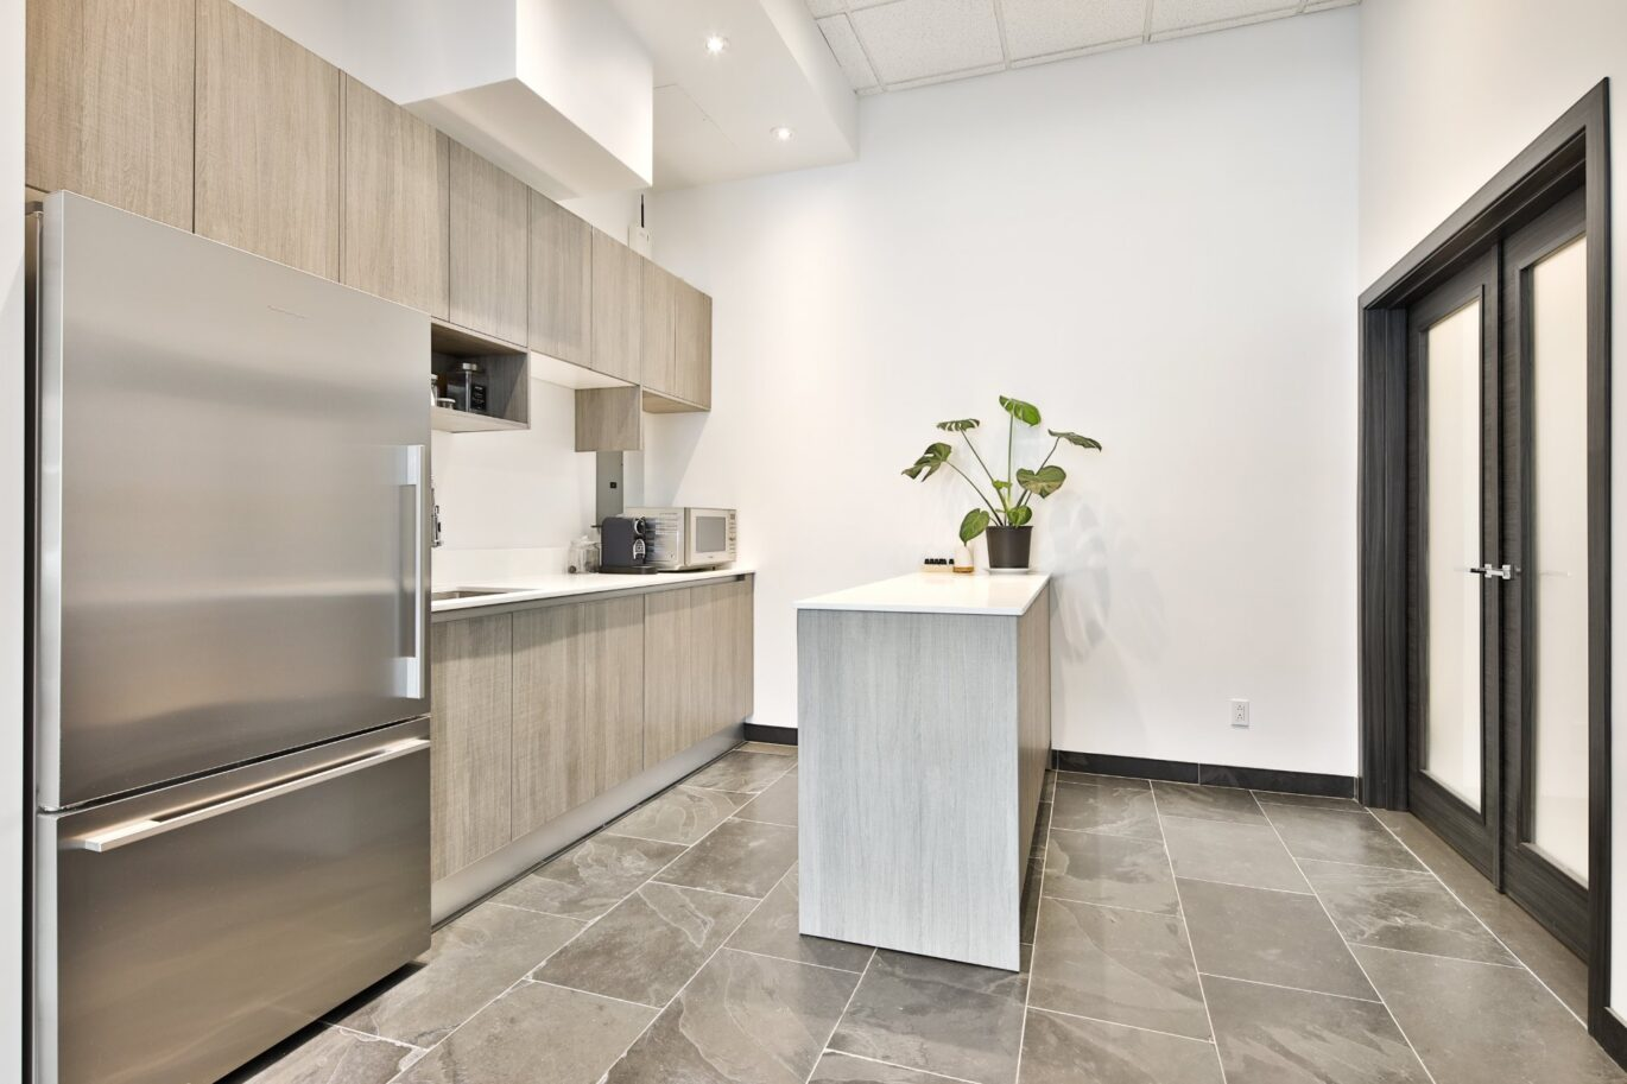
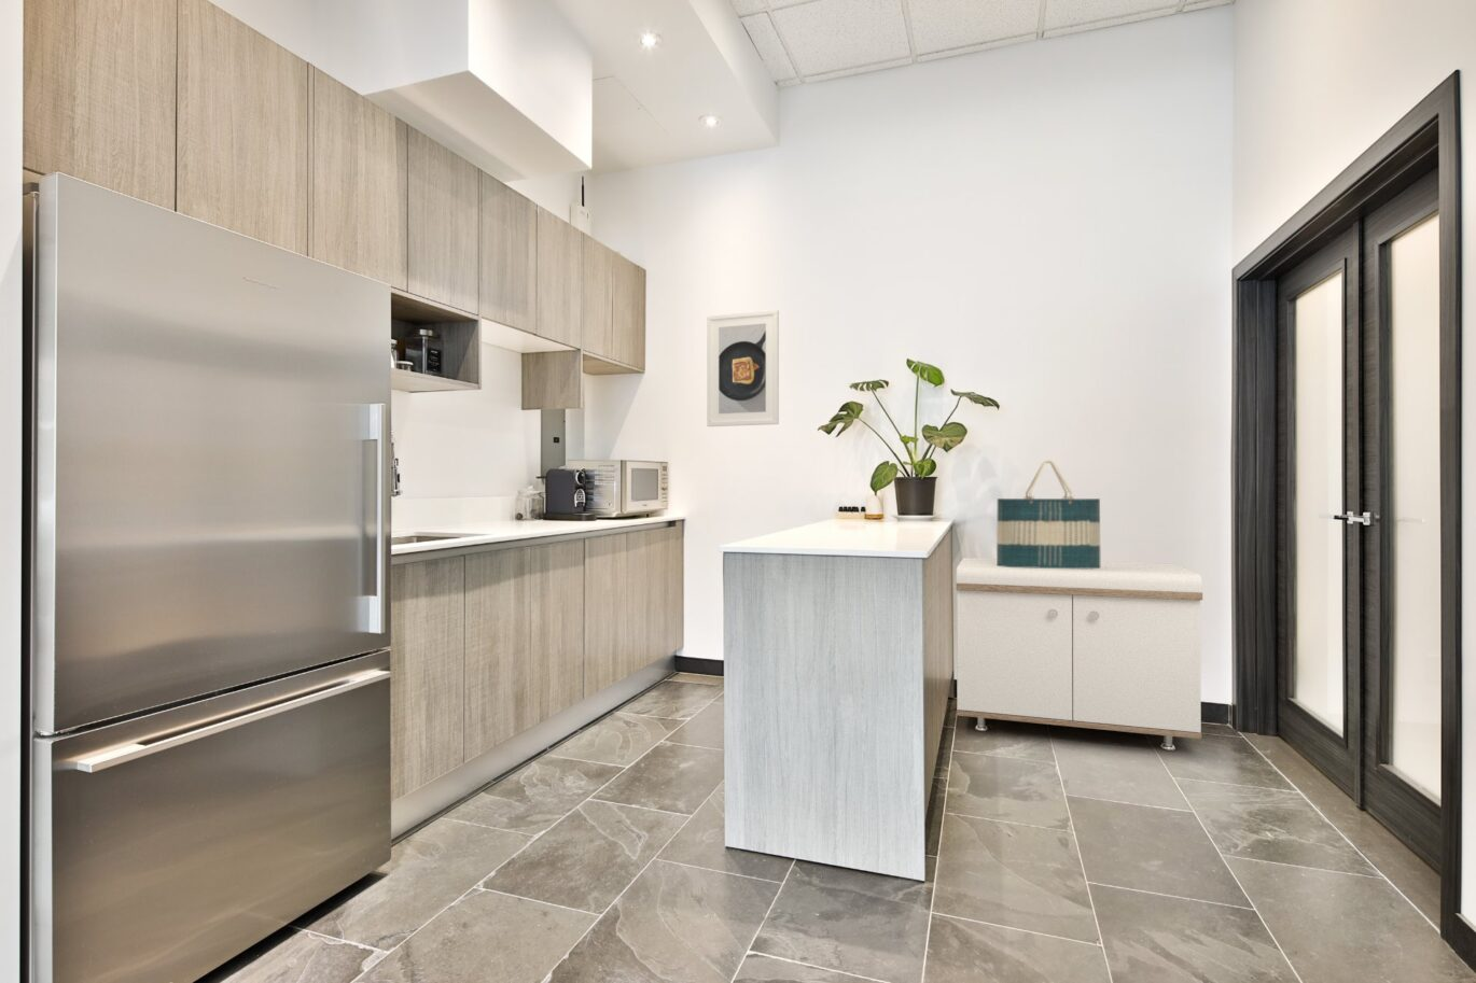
+ storage bench (1068, 646)
+ tote bag (1047, 512)
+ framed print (742, 369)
